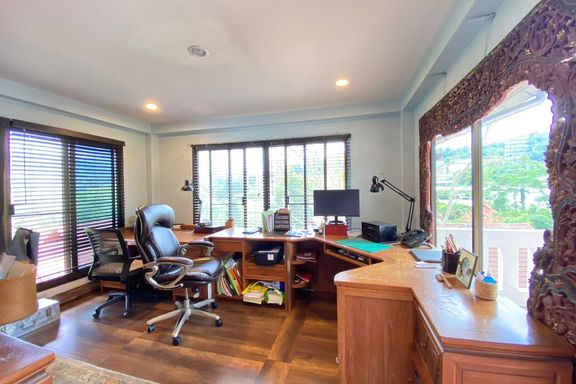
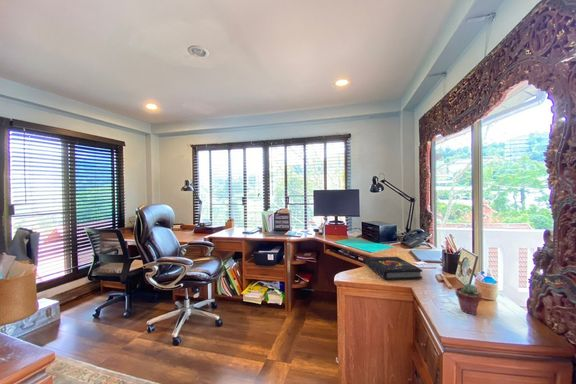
+ book (391, 266)
+ potted succulent (468, 297)
